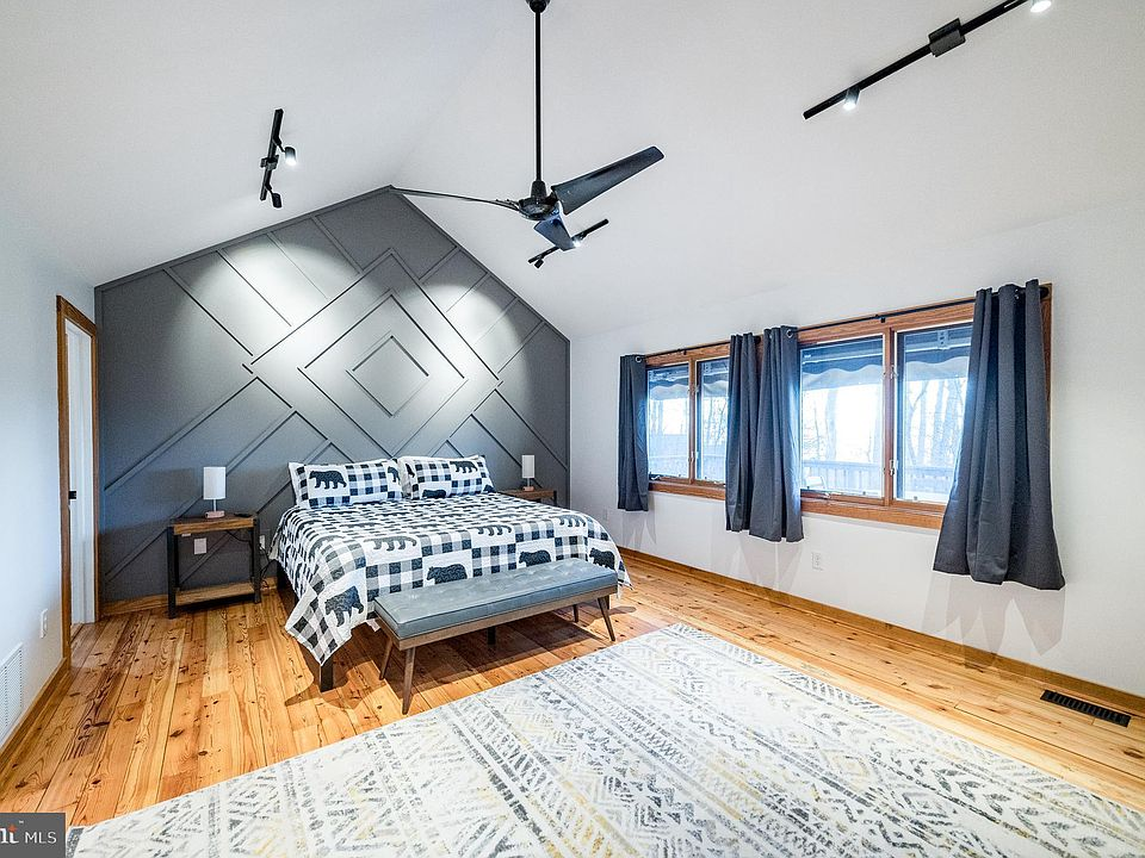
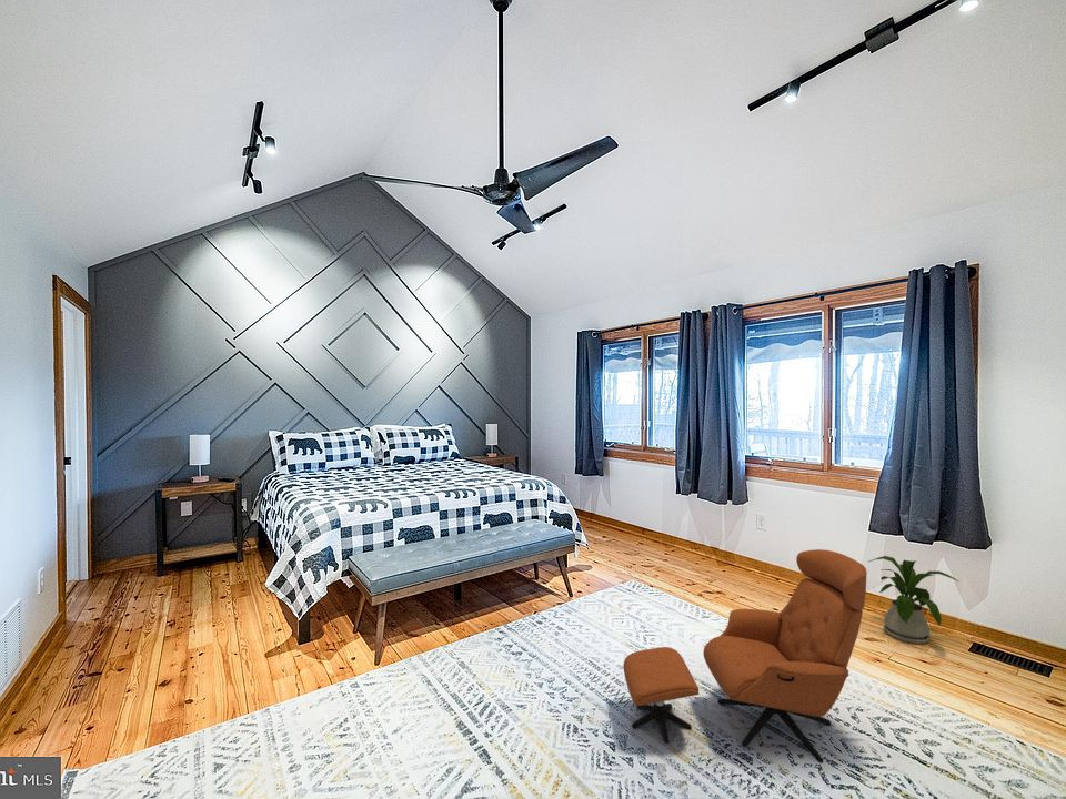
+ house plant (913, 593)
+ armchair (740, 640)
